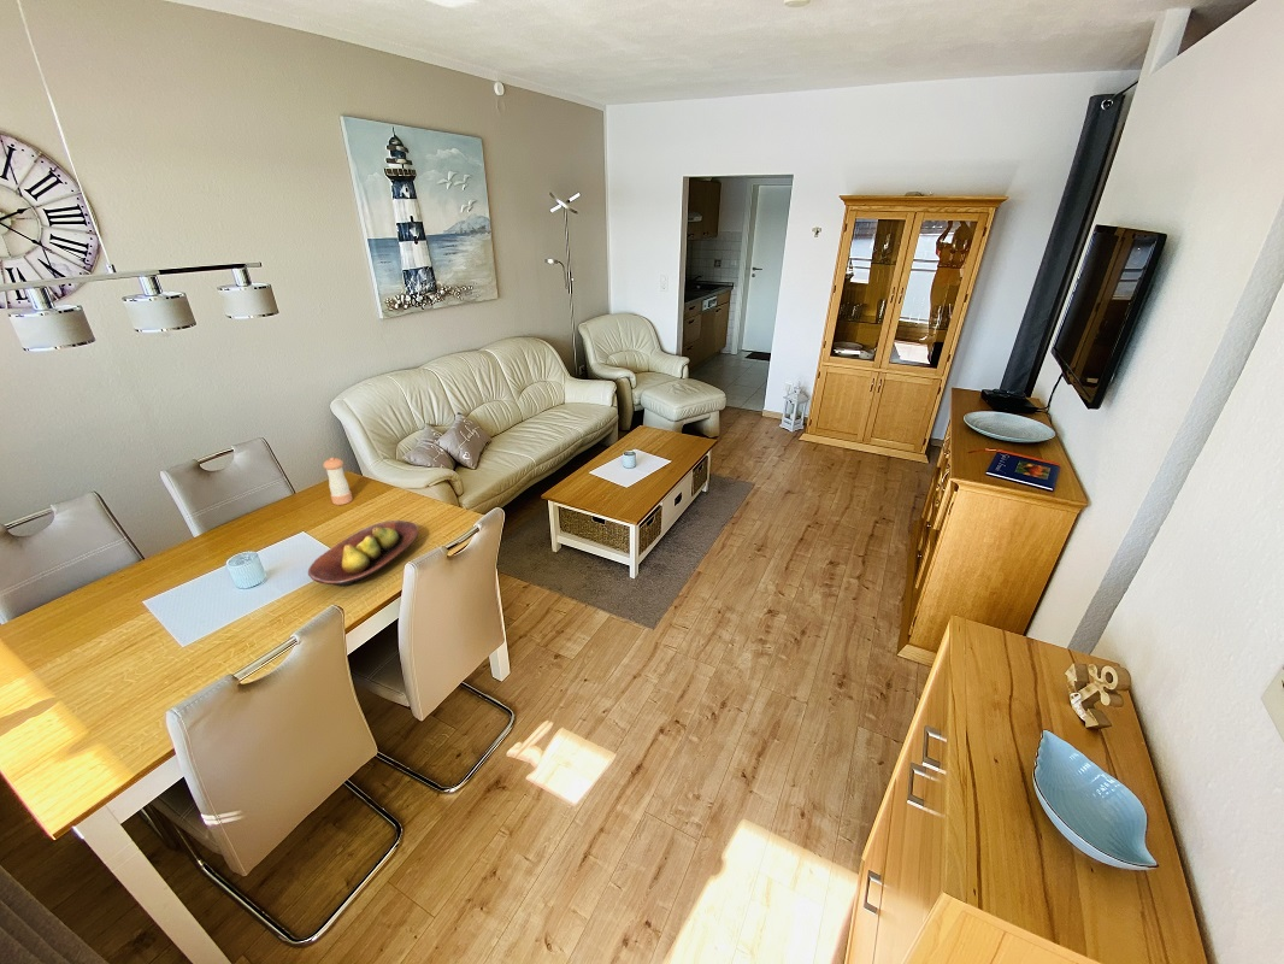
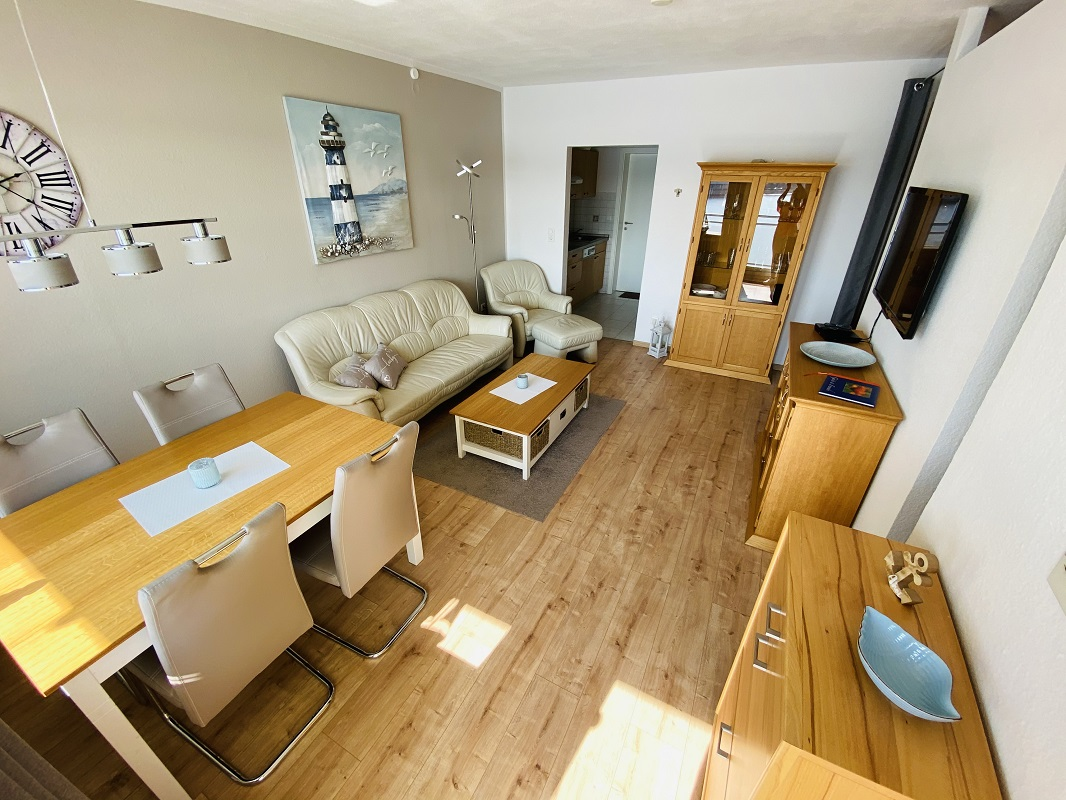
- fruit bowl (366, 549)
- pepper shaker (337, 480)
